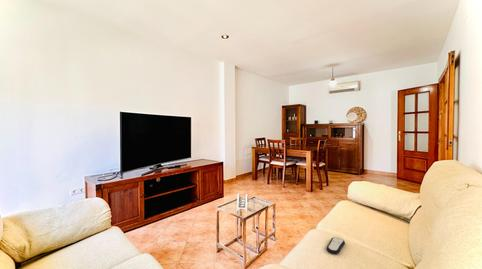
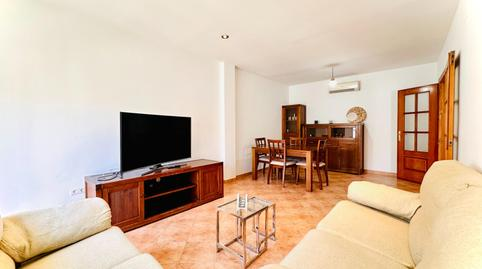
- remote control (335, 245)
